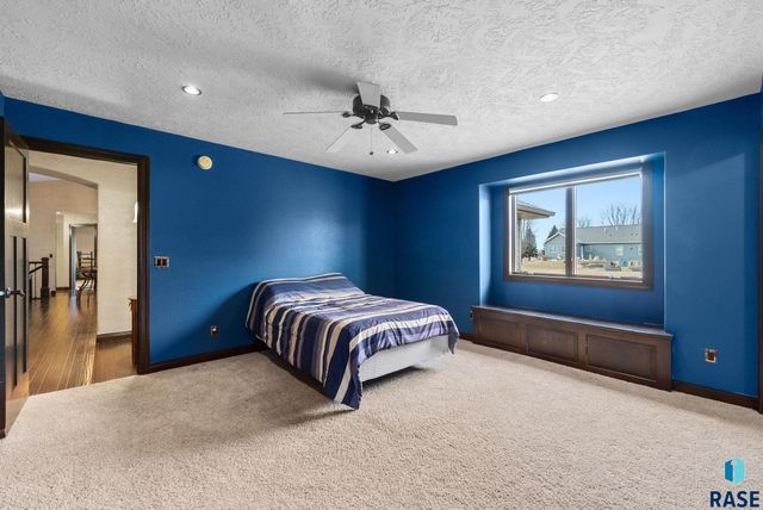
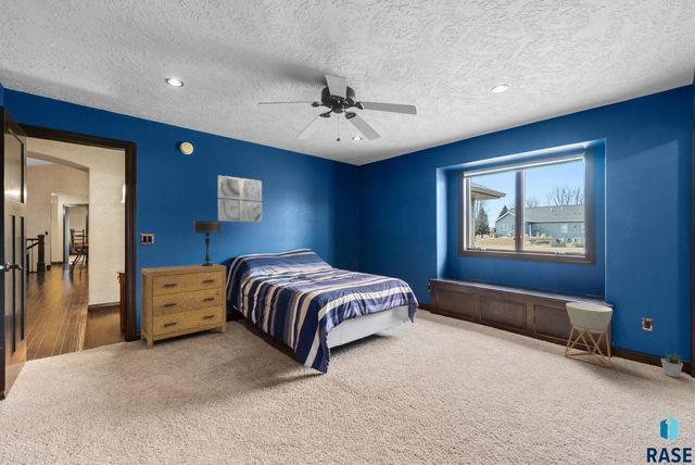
+ wall art (241, 199)
+ planter (589, 332)
+ potted plant (671, 363)
+ table lamp (207, 243)
+ dresser (185, 301)
